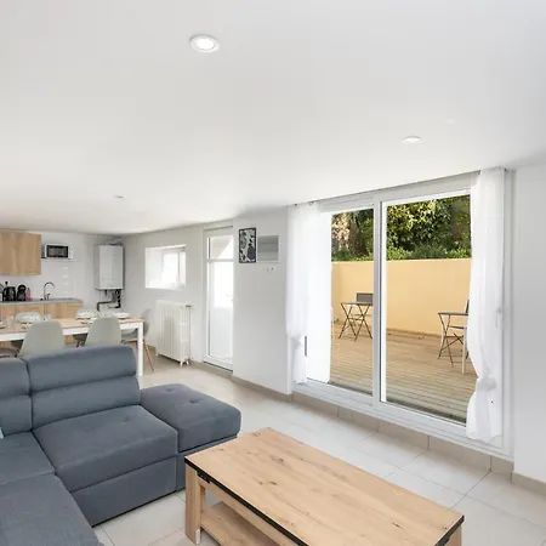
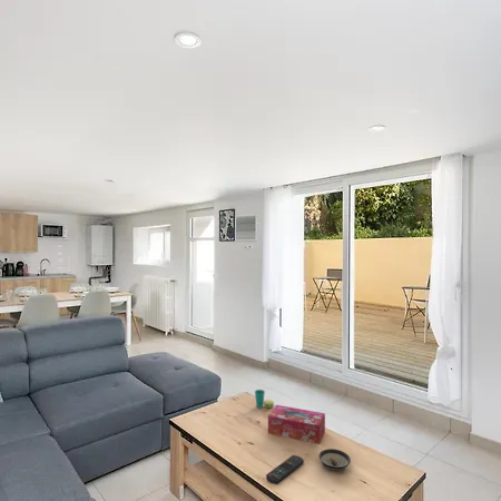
+ remote control (285, 468)
+ cup (263, 399)
+ tissue box (296, 423)
+ saucer (334, 461)
